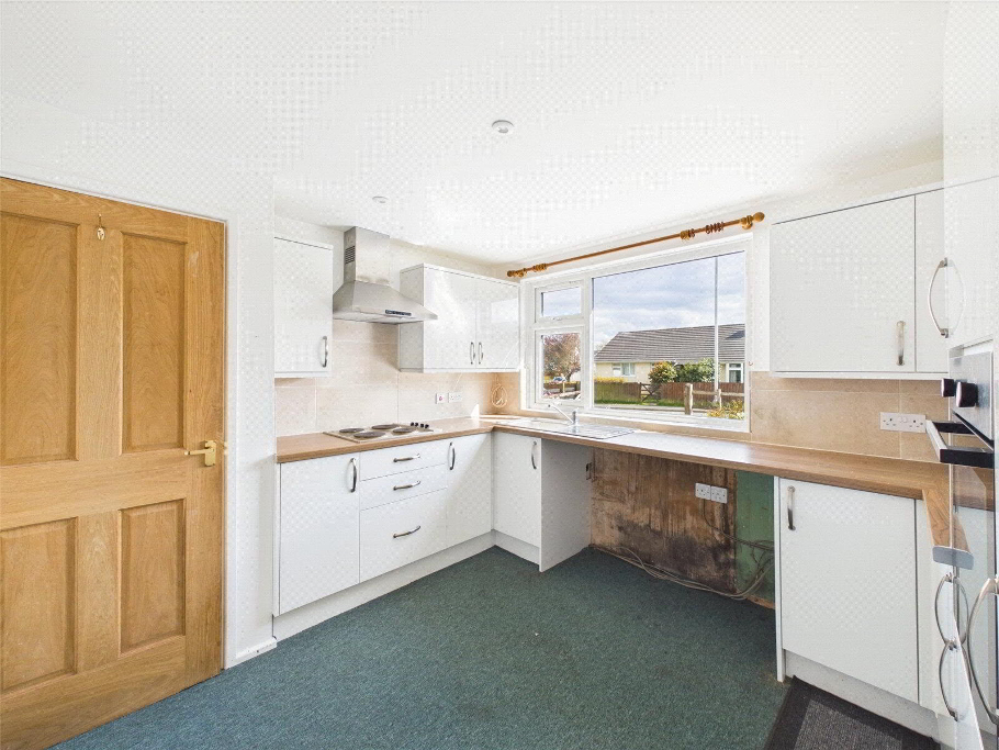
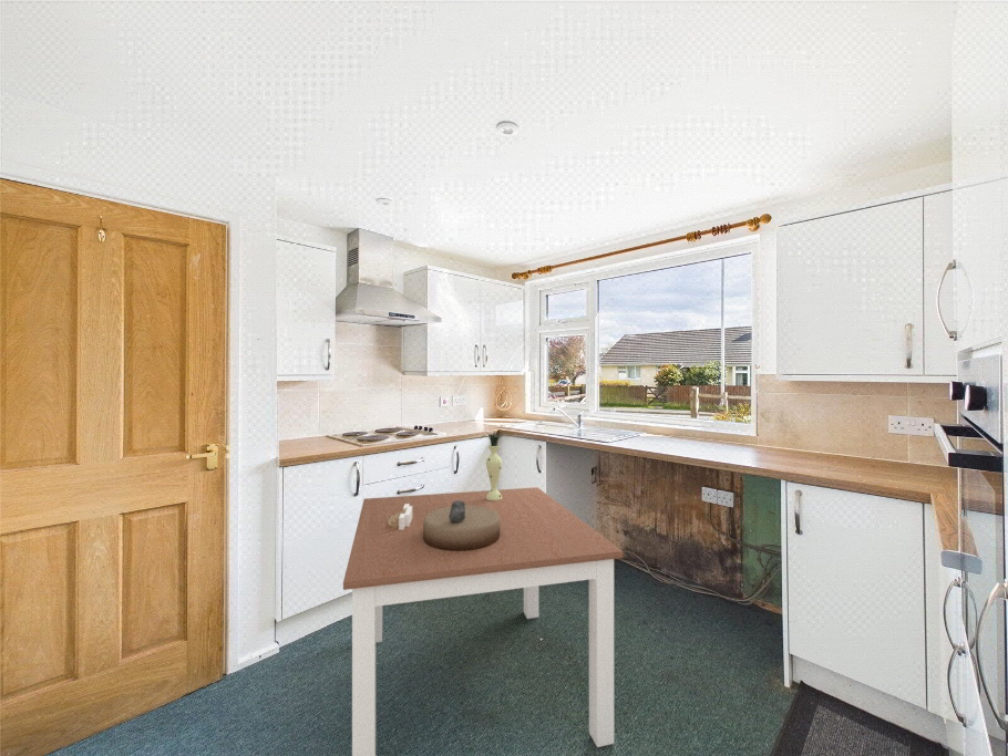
+ architectural model (399, 515)
+ dining table (470, 593)
+ decorative bowl (461, 515)
+ vase (494, 464)
